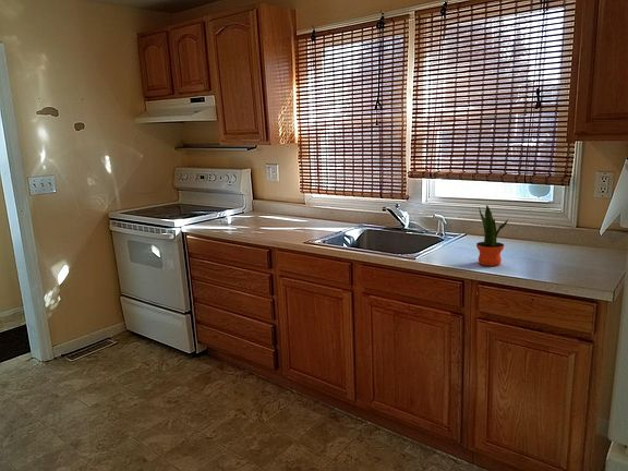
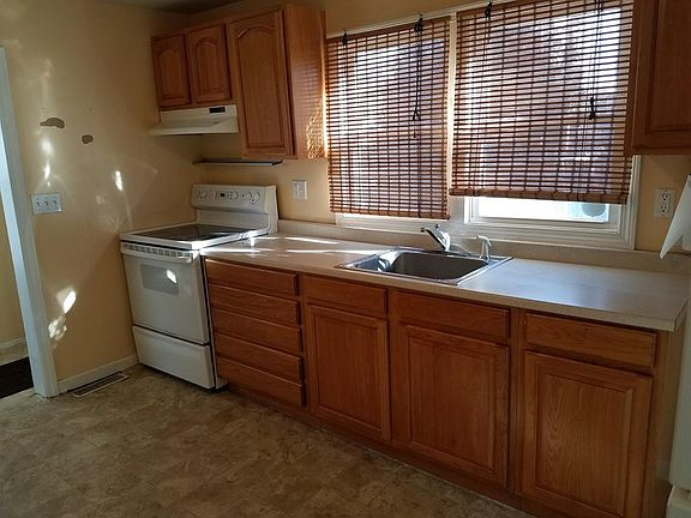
- potted plant (491, 233)
